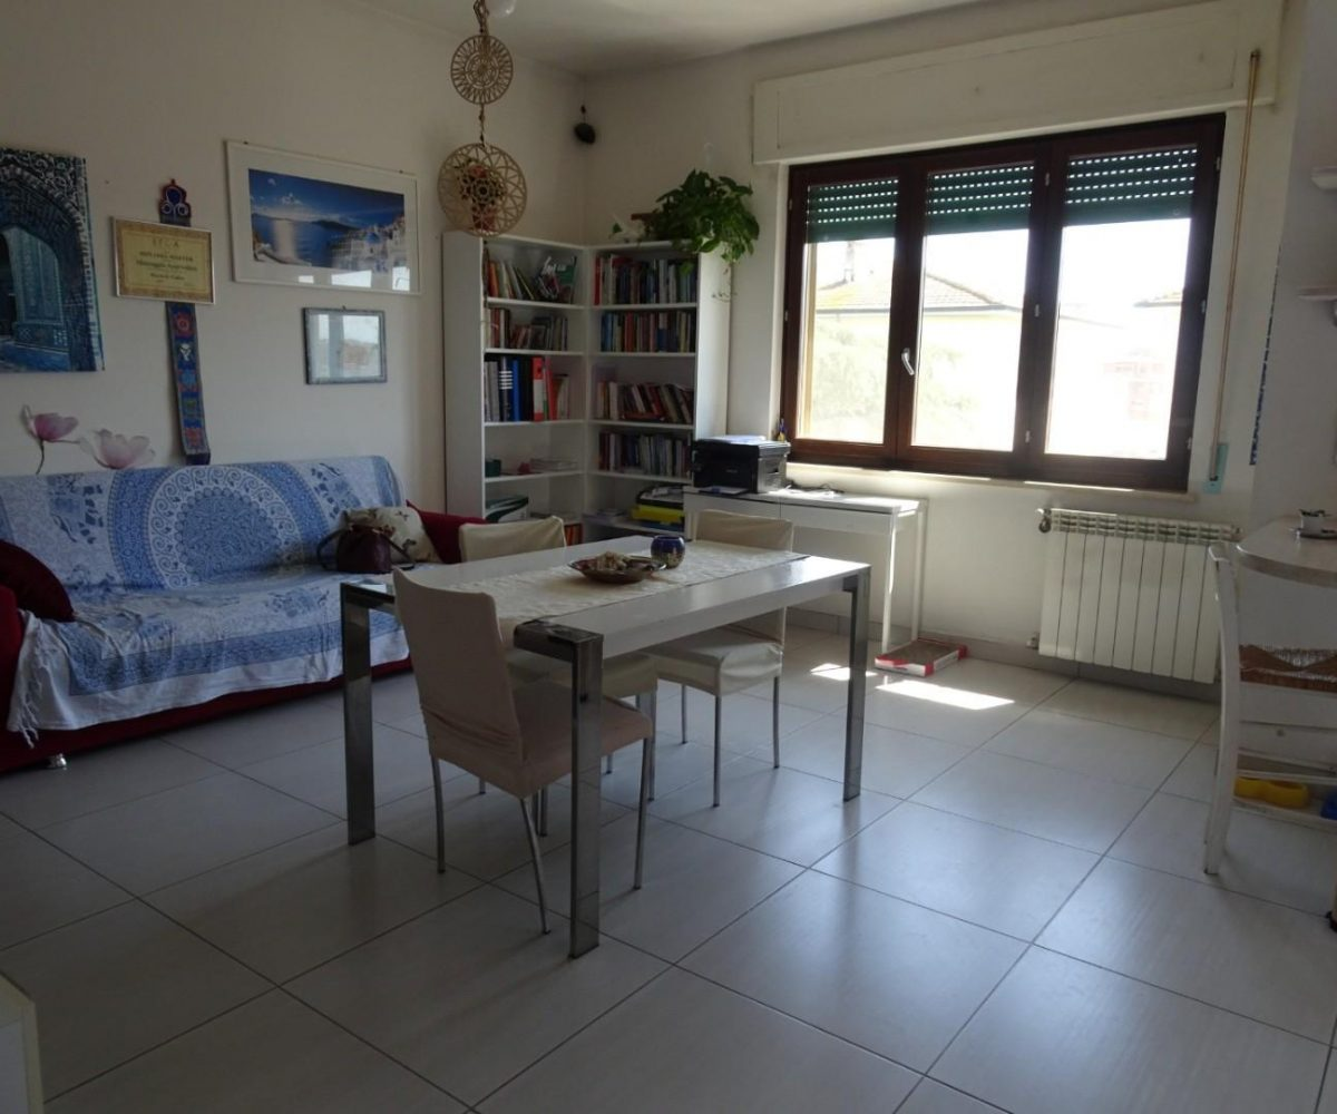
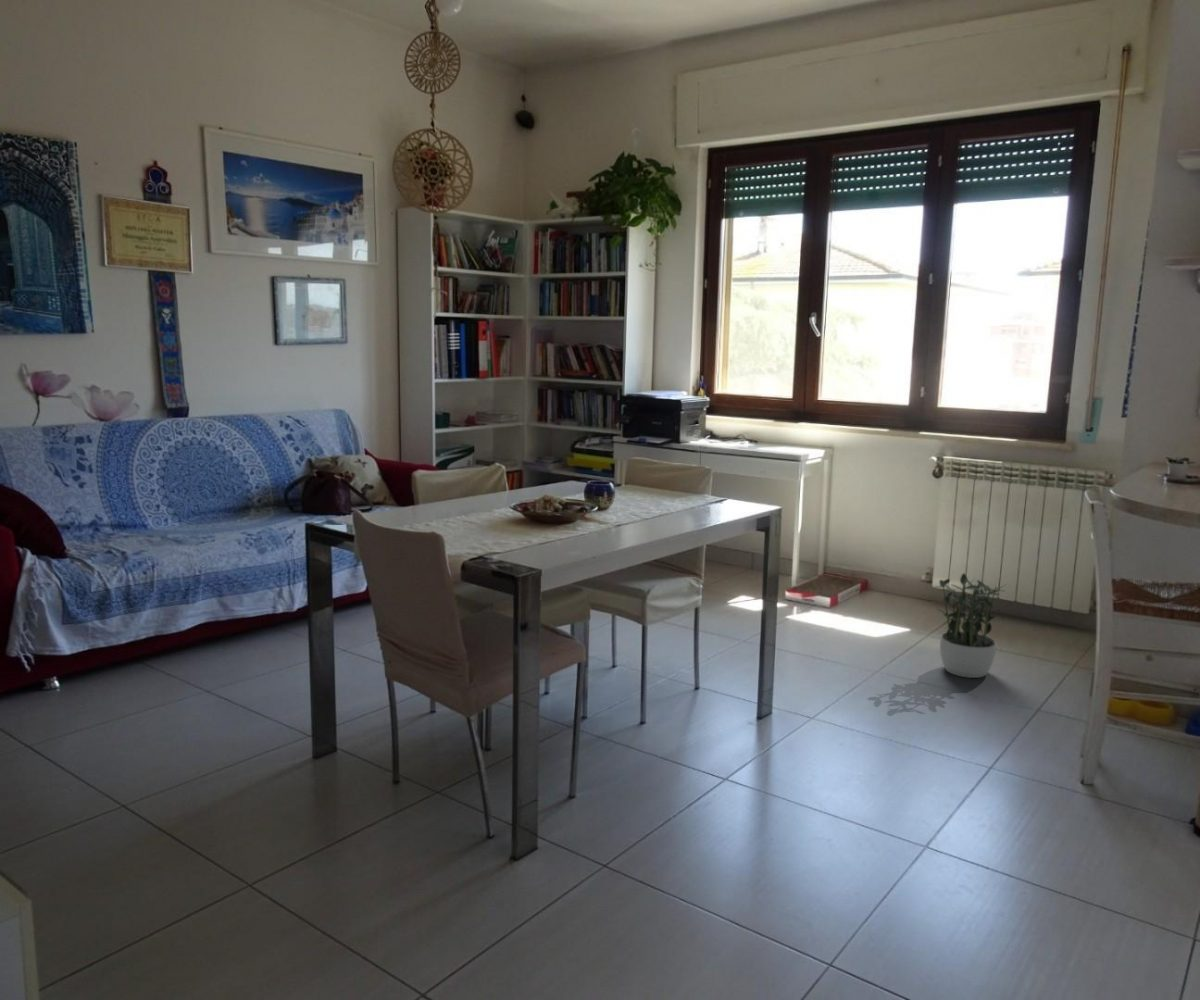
+ potted plant (966, 621)
